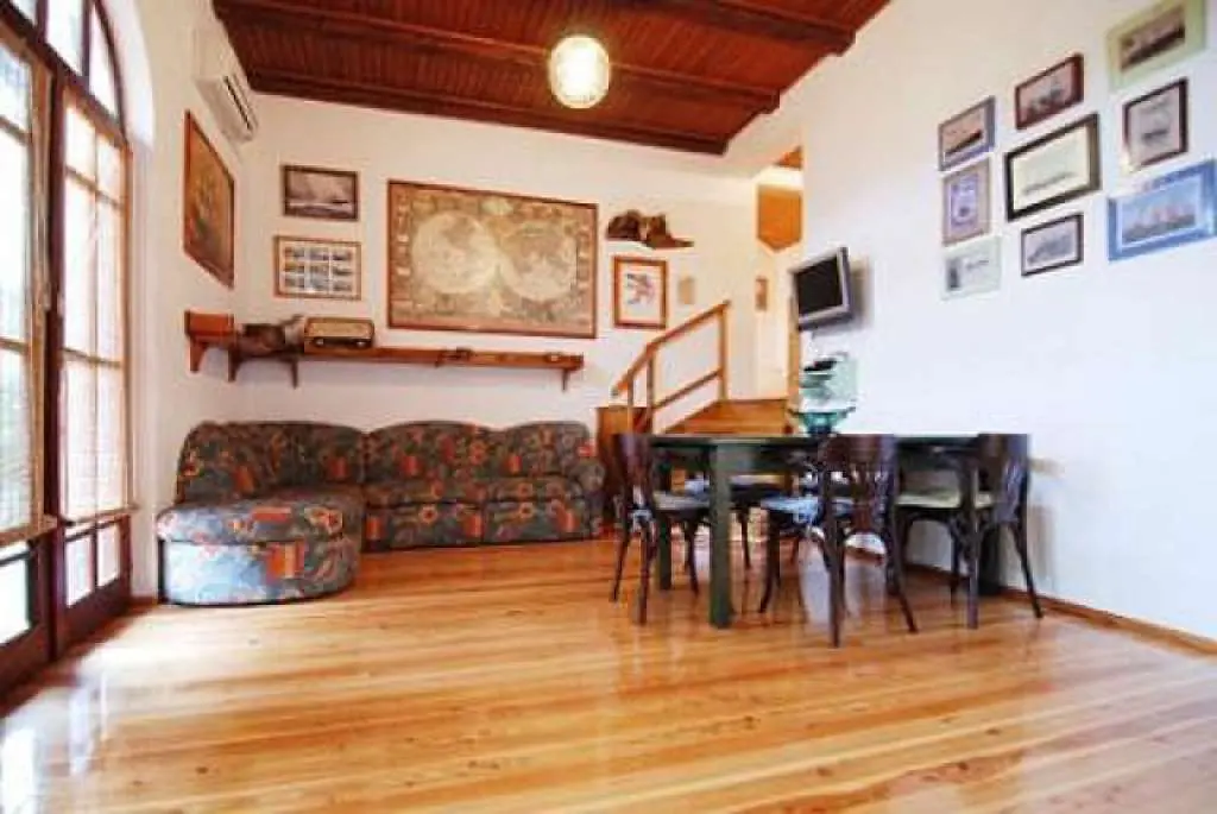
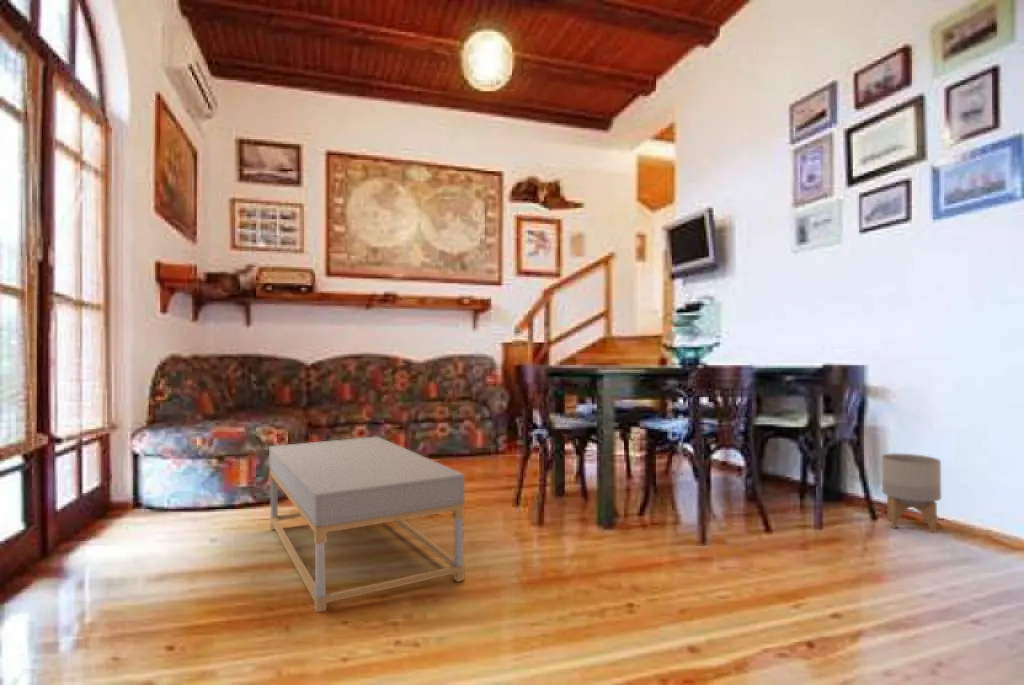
+ planter (910, 491)
+ coffee table (356, 504)
